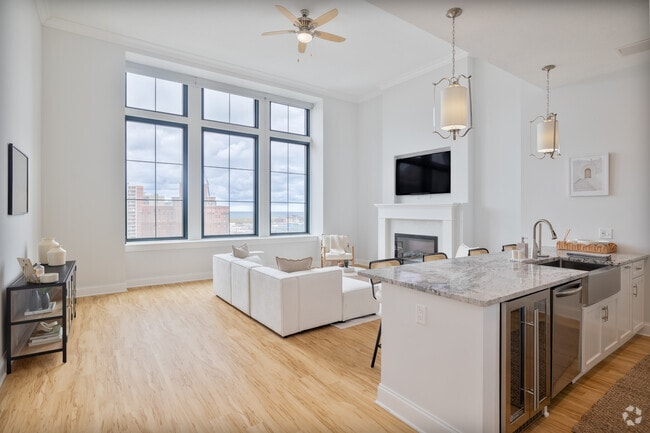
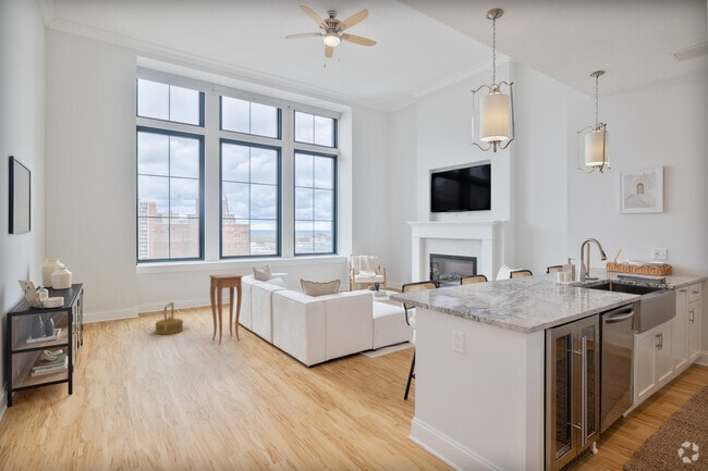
+ side table (230, 307)
+ basket (169, 317)
